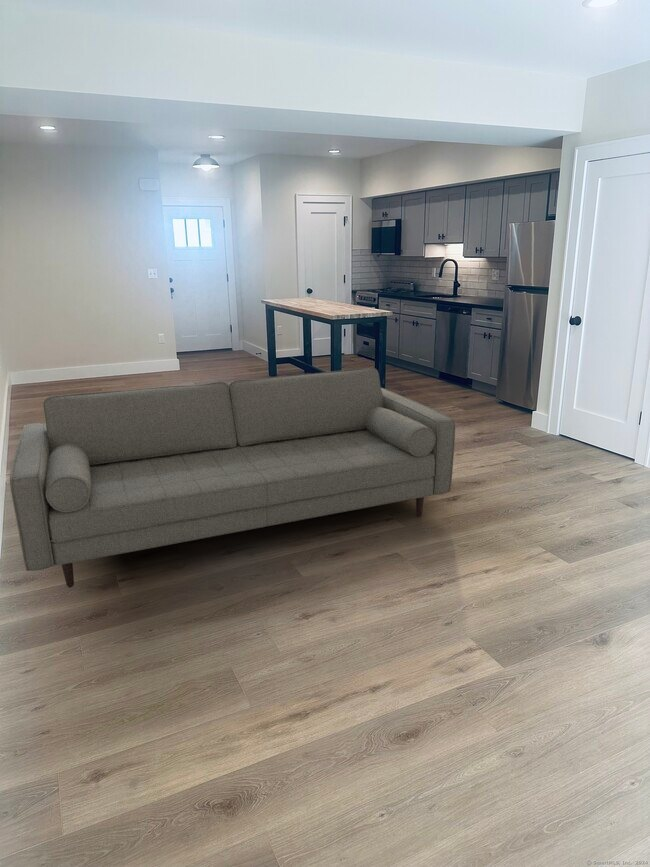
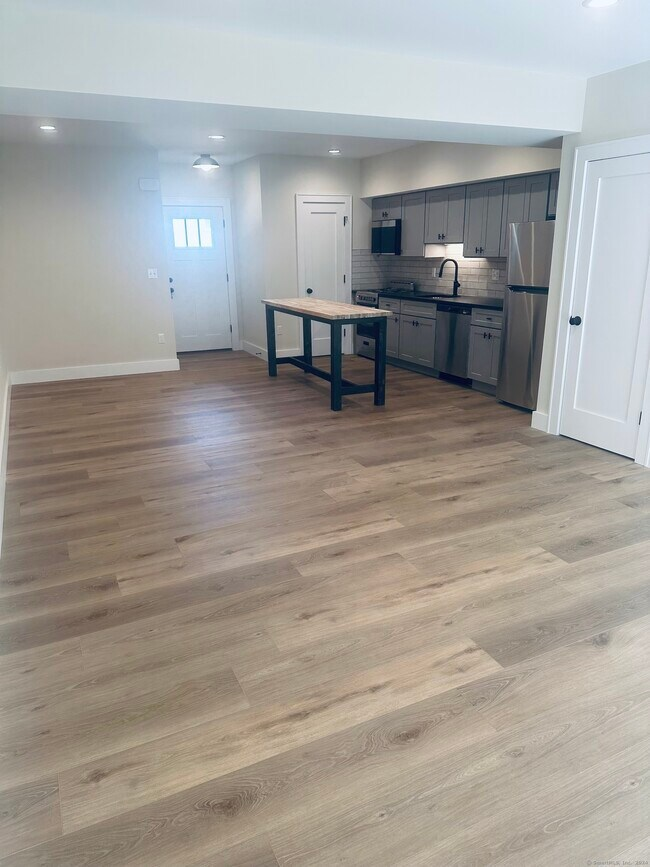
- sofa (242, 456)
